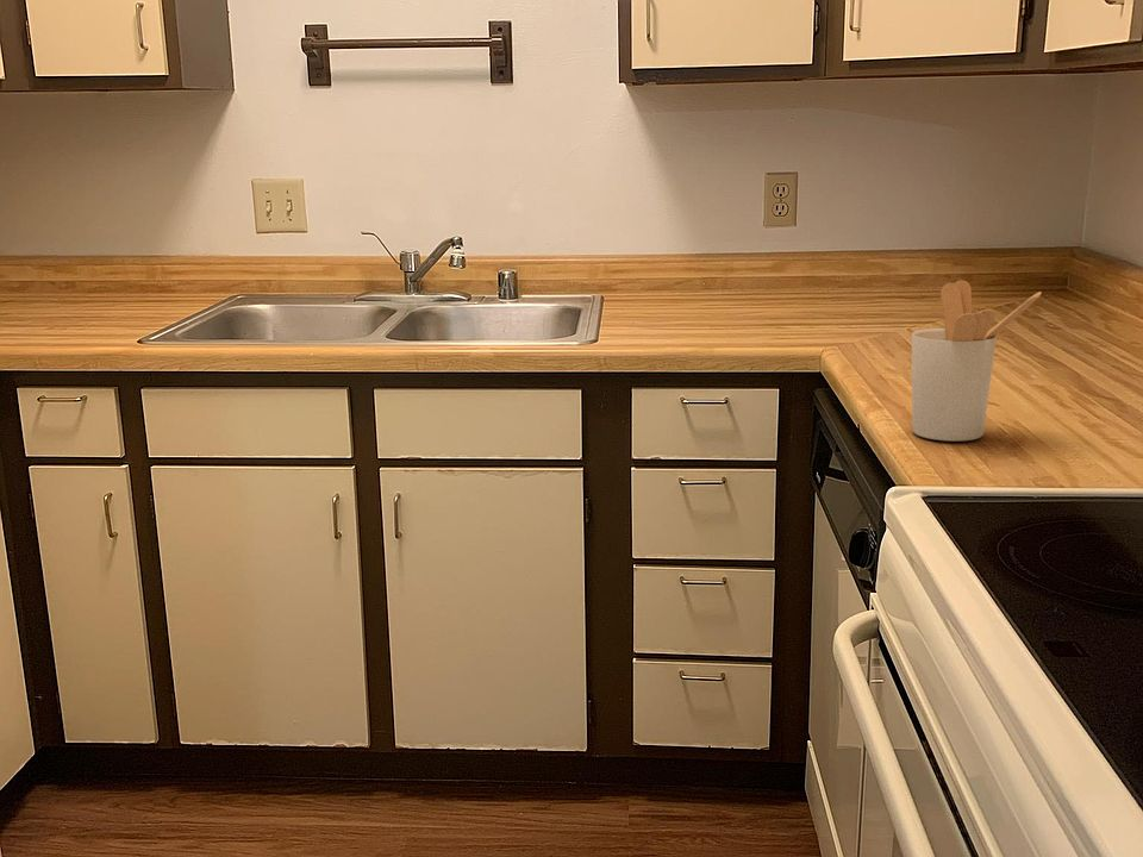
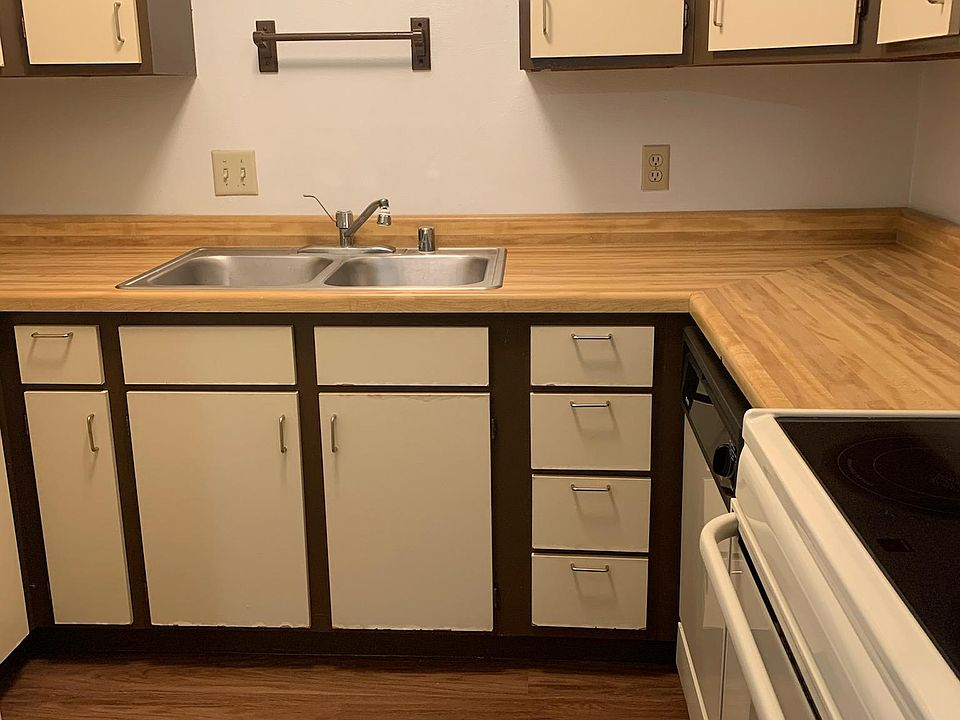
- utensil holder (974, 361)
